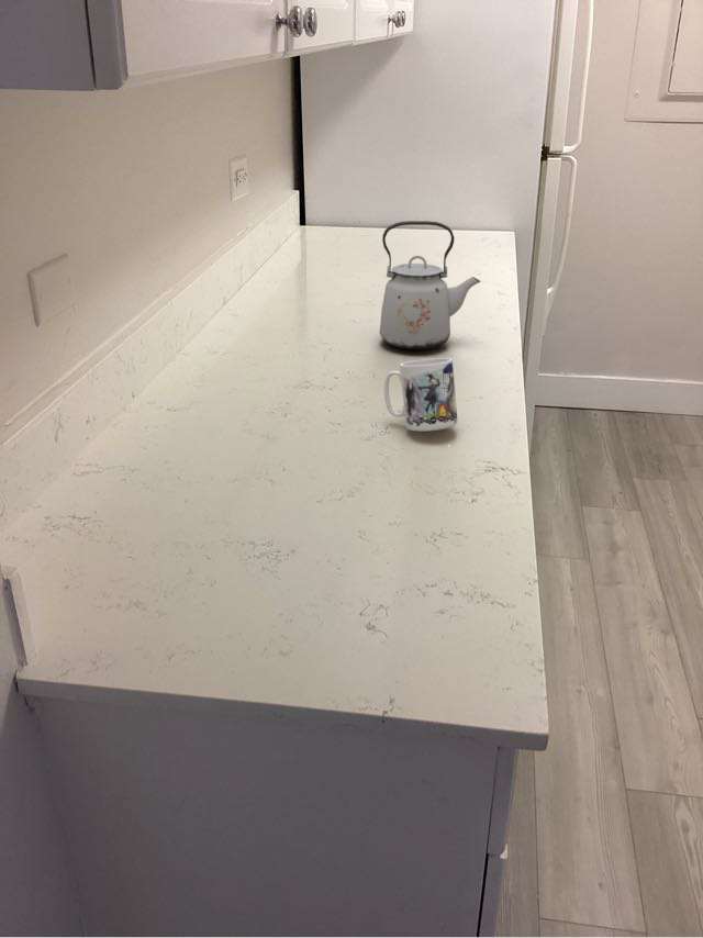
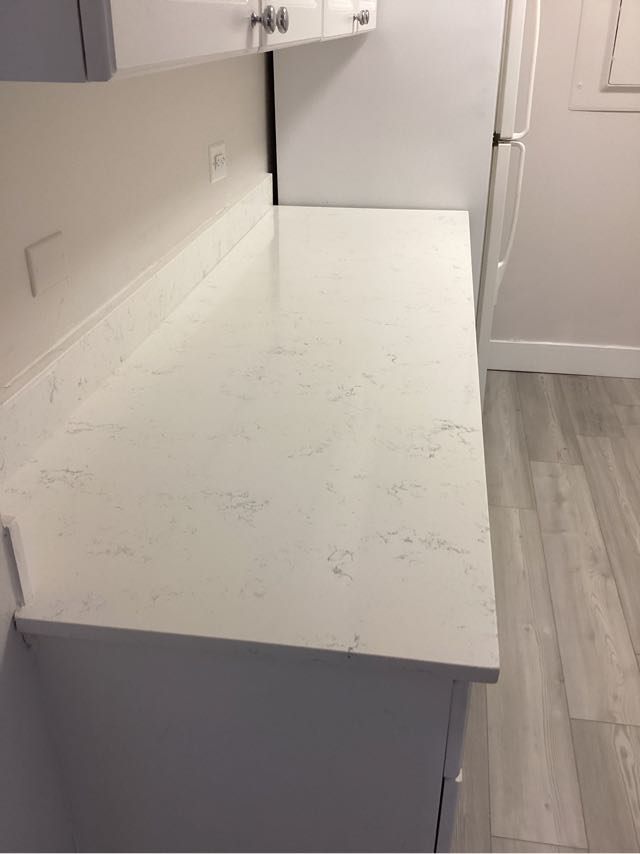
- kettle (429, 283)
- mug (420, 394)
